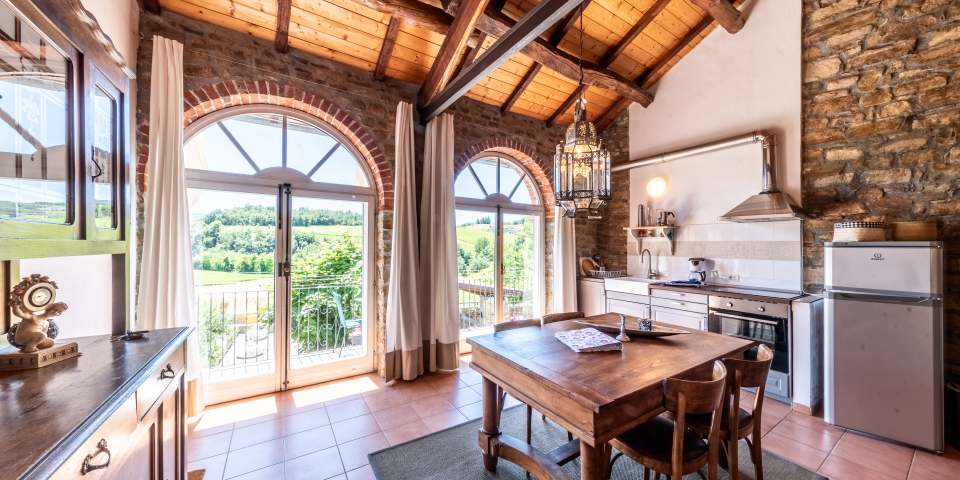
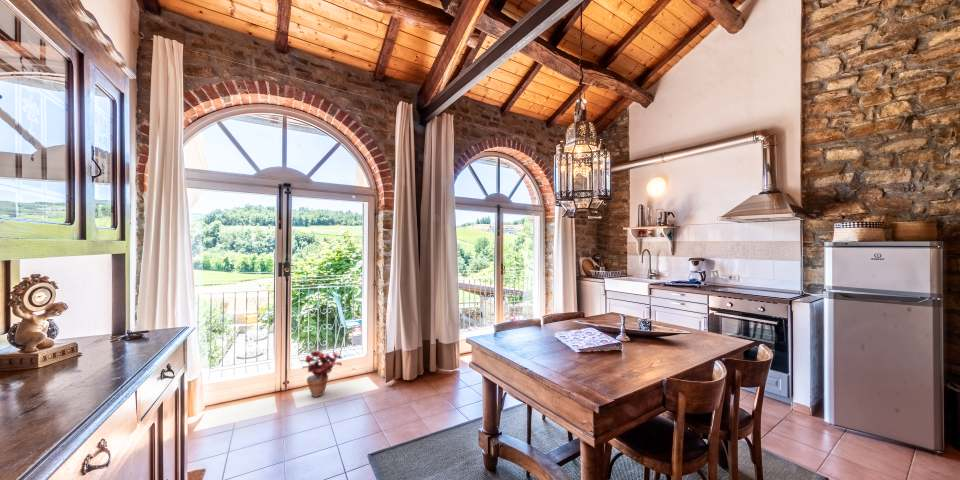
+ potted plant (321, 373)
